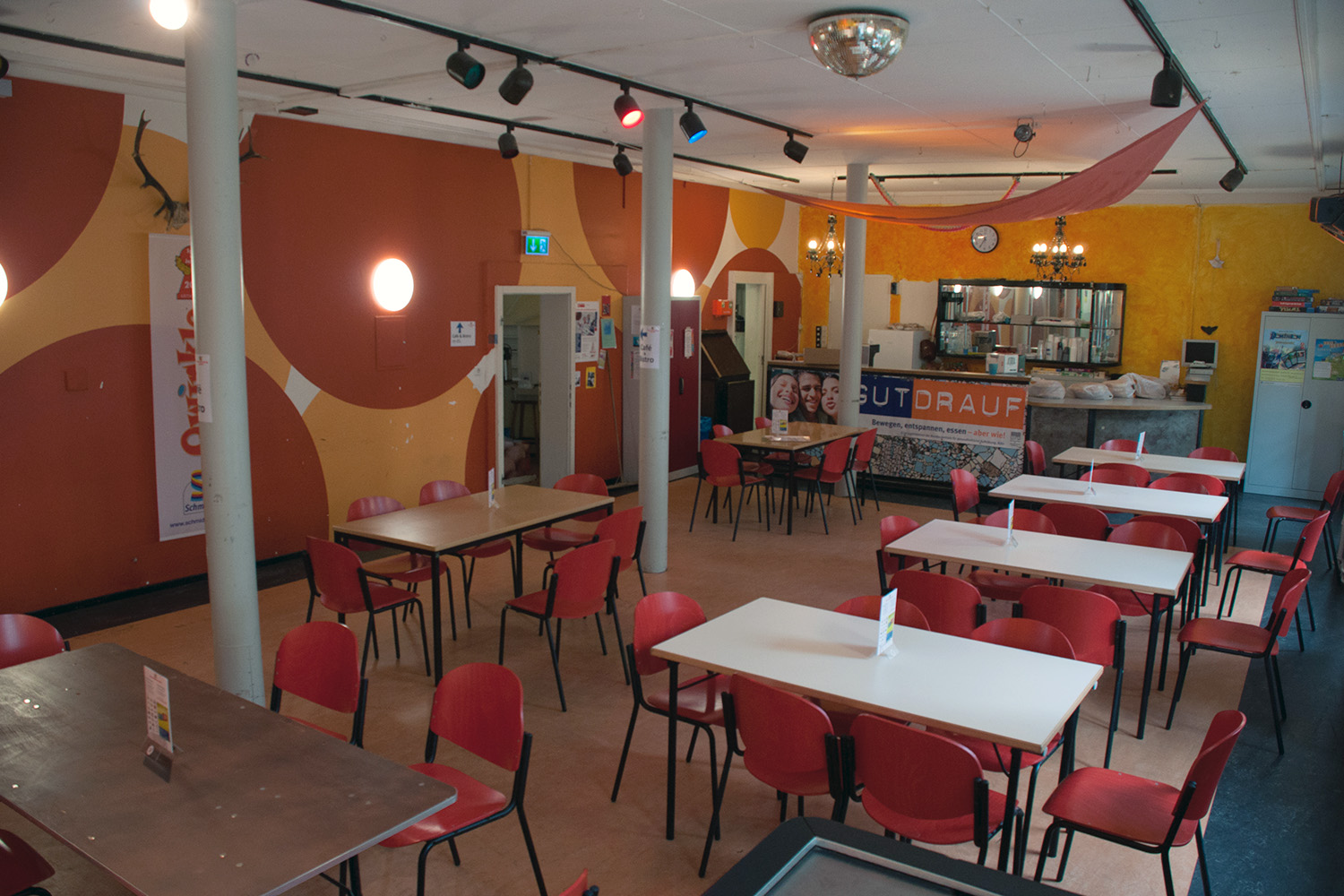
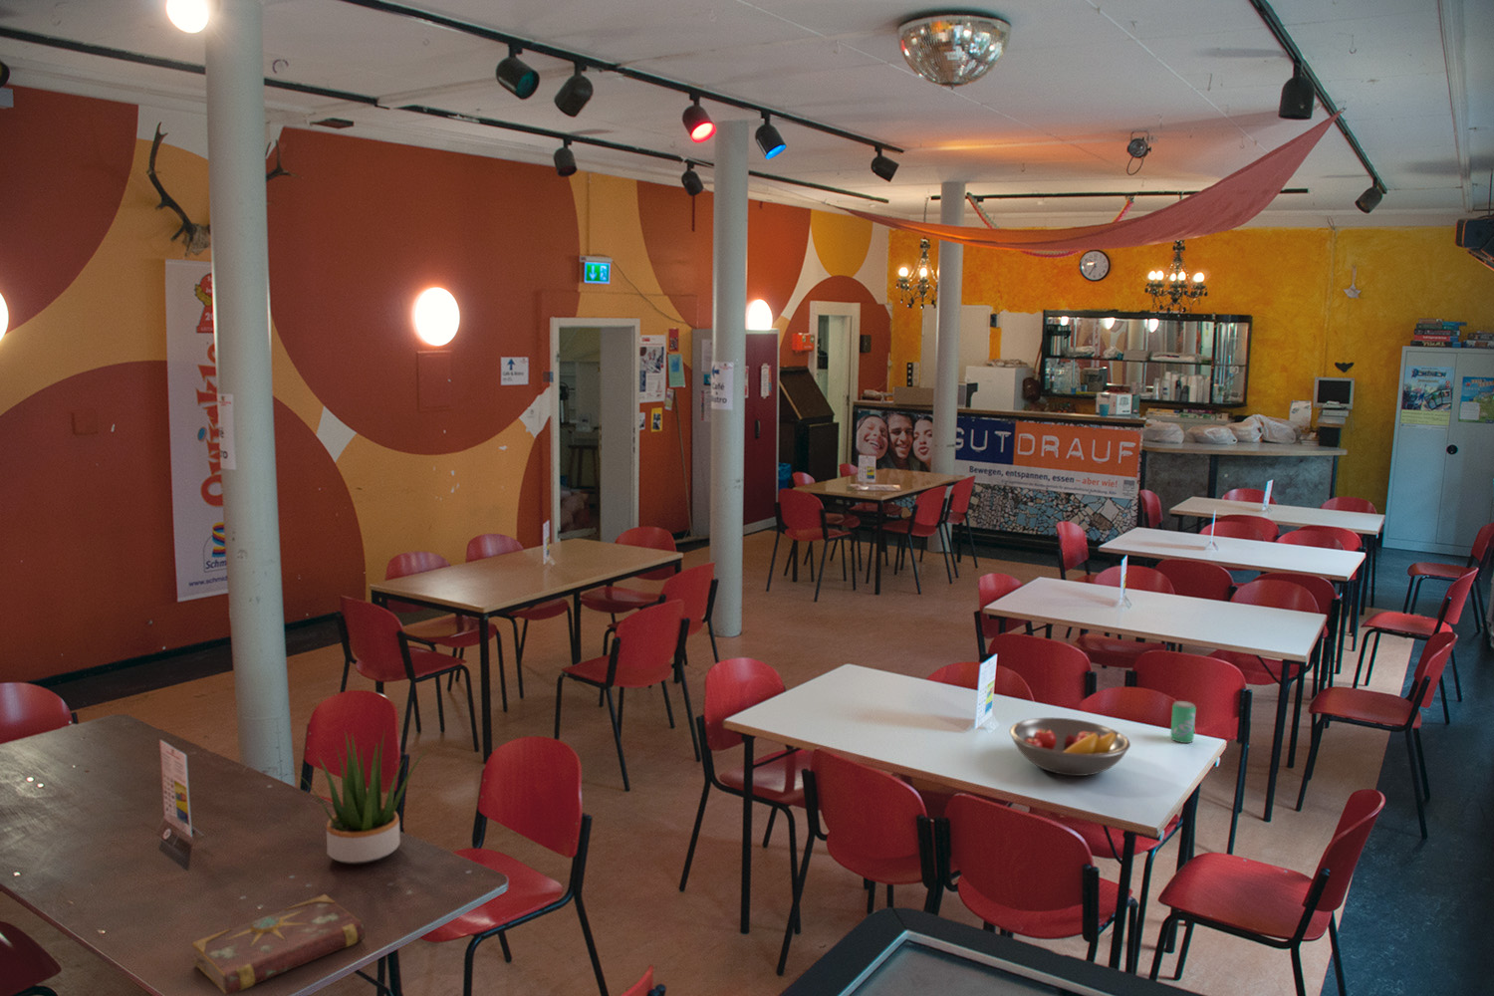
+ fruit bowl (1068, 747)
+ book (281, 943)
+ beverage can (1183, 721)
+ potted plant (361, 797)
